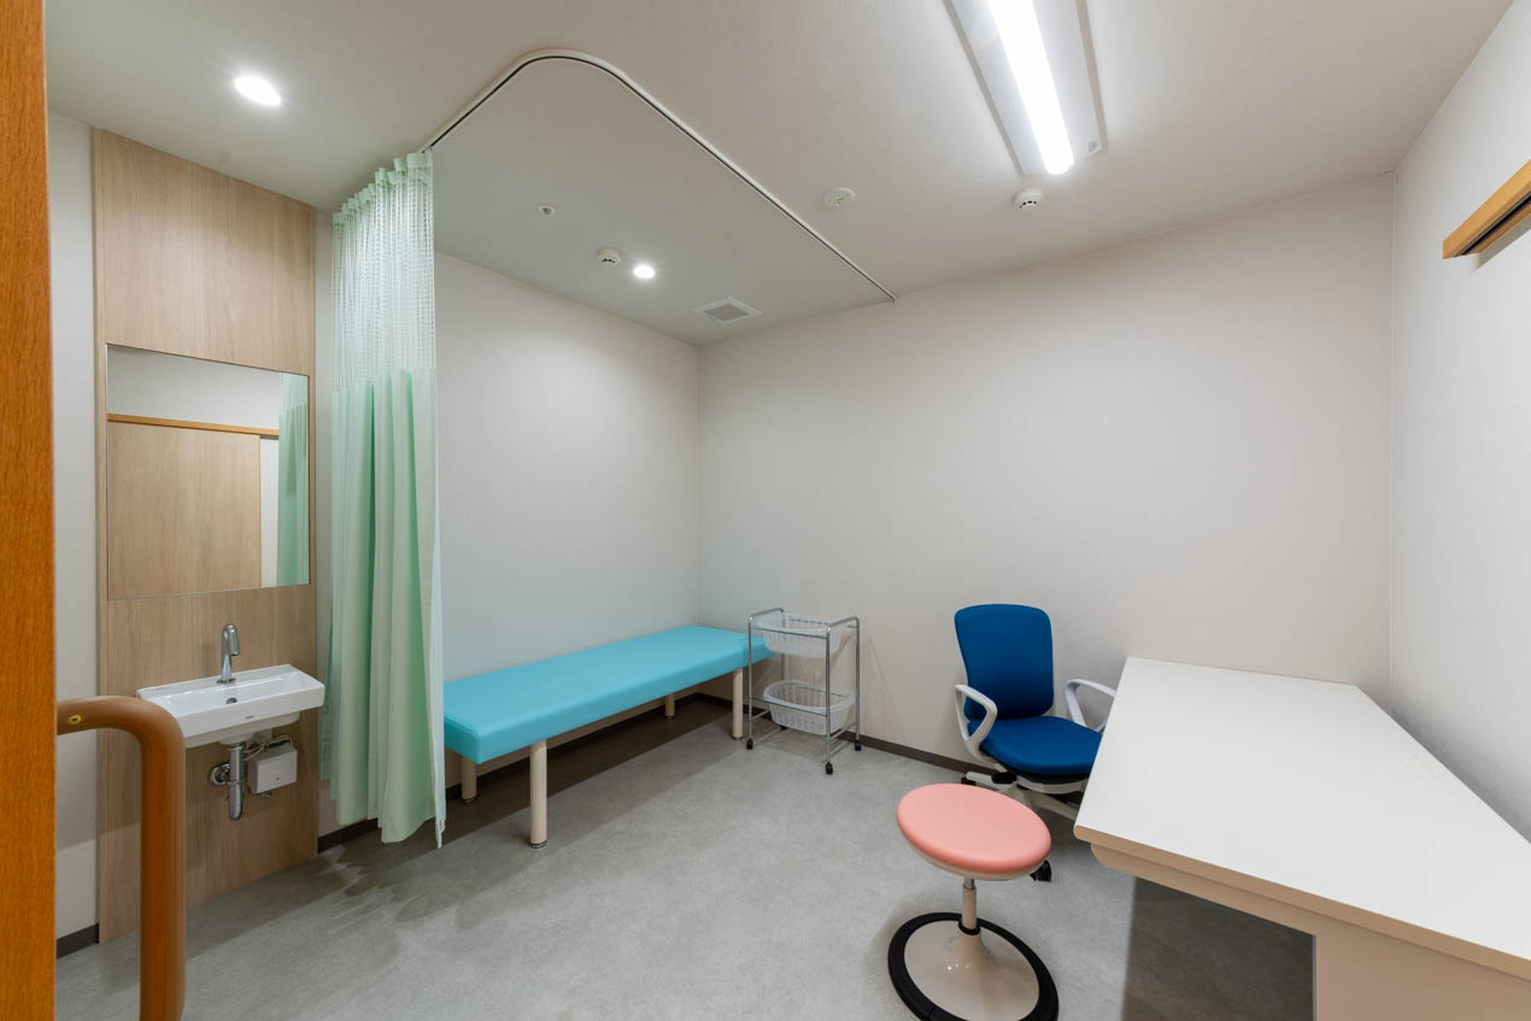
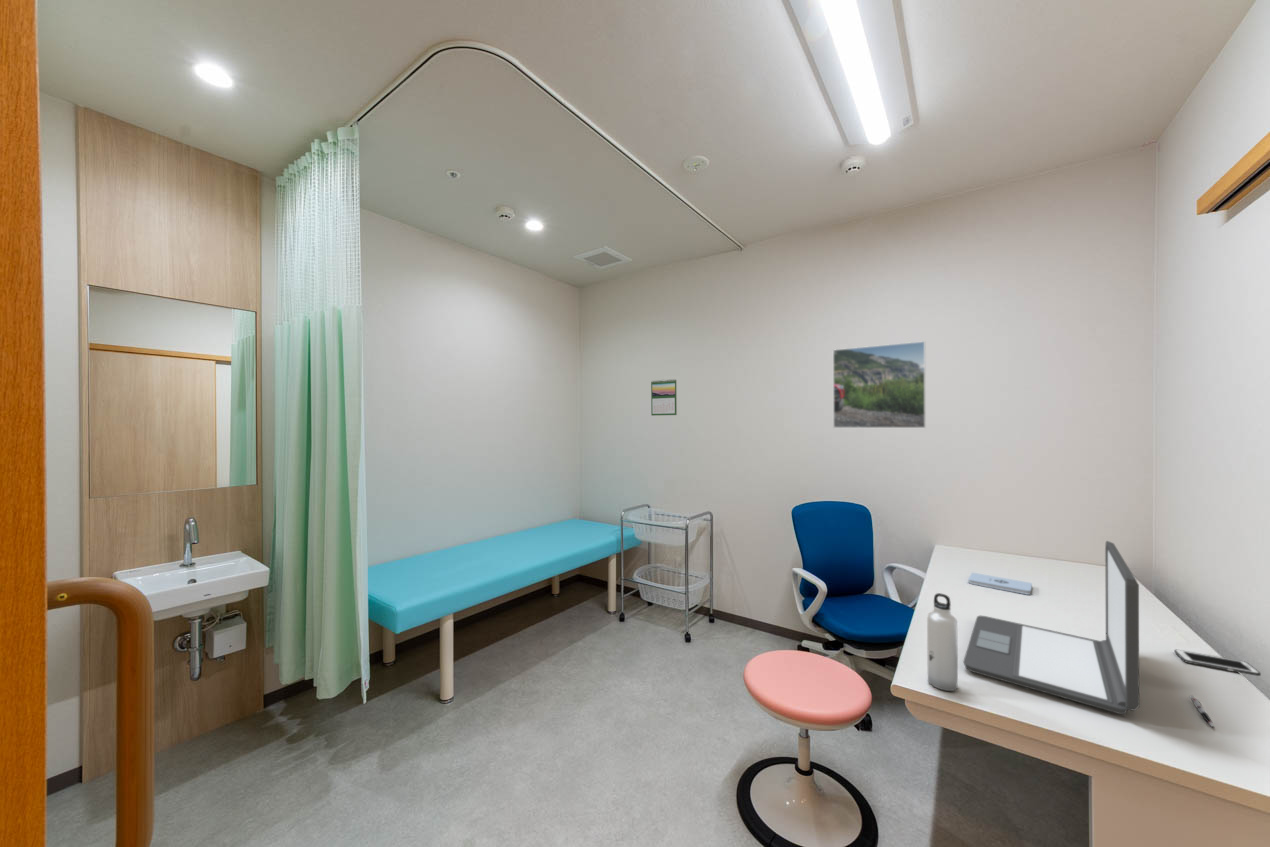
+ pen (1202, 711)
+ laptop (1037, 627)
+ calendar (663, 397)
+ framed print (877, 387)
+ cell phone (1215, 662)
+ water bottle (942, 639)
+ notepad (999, 583)
